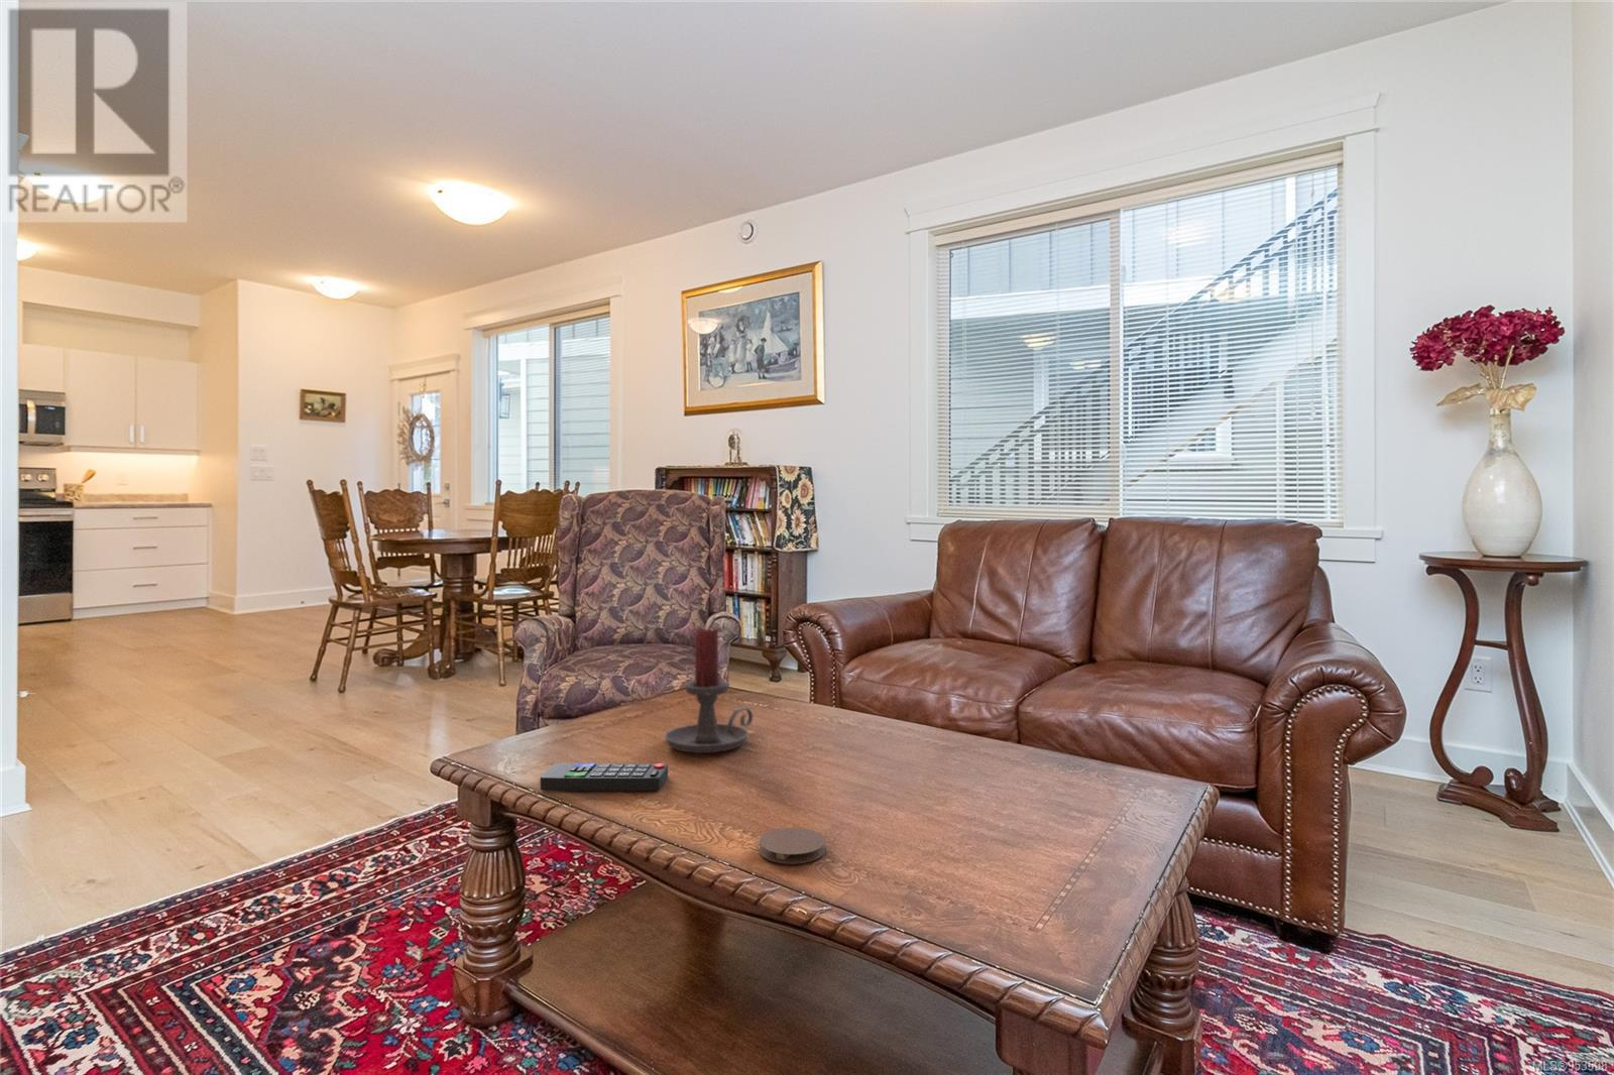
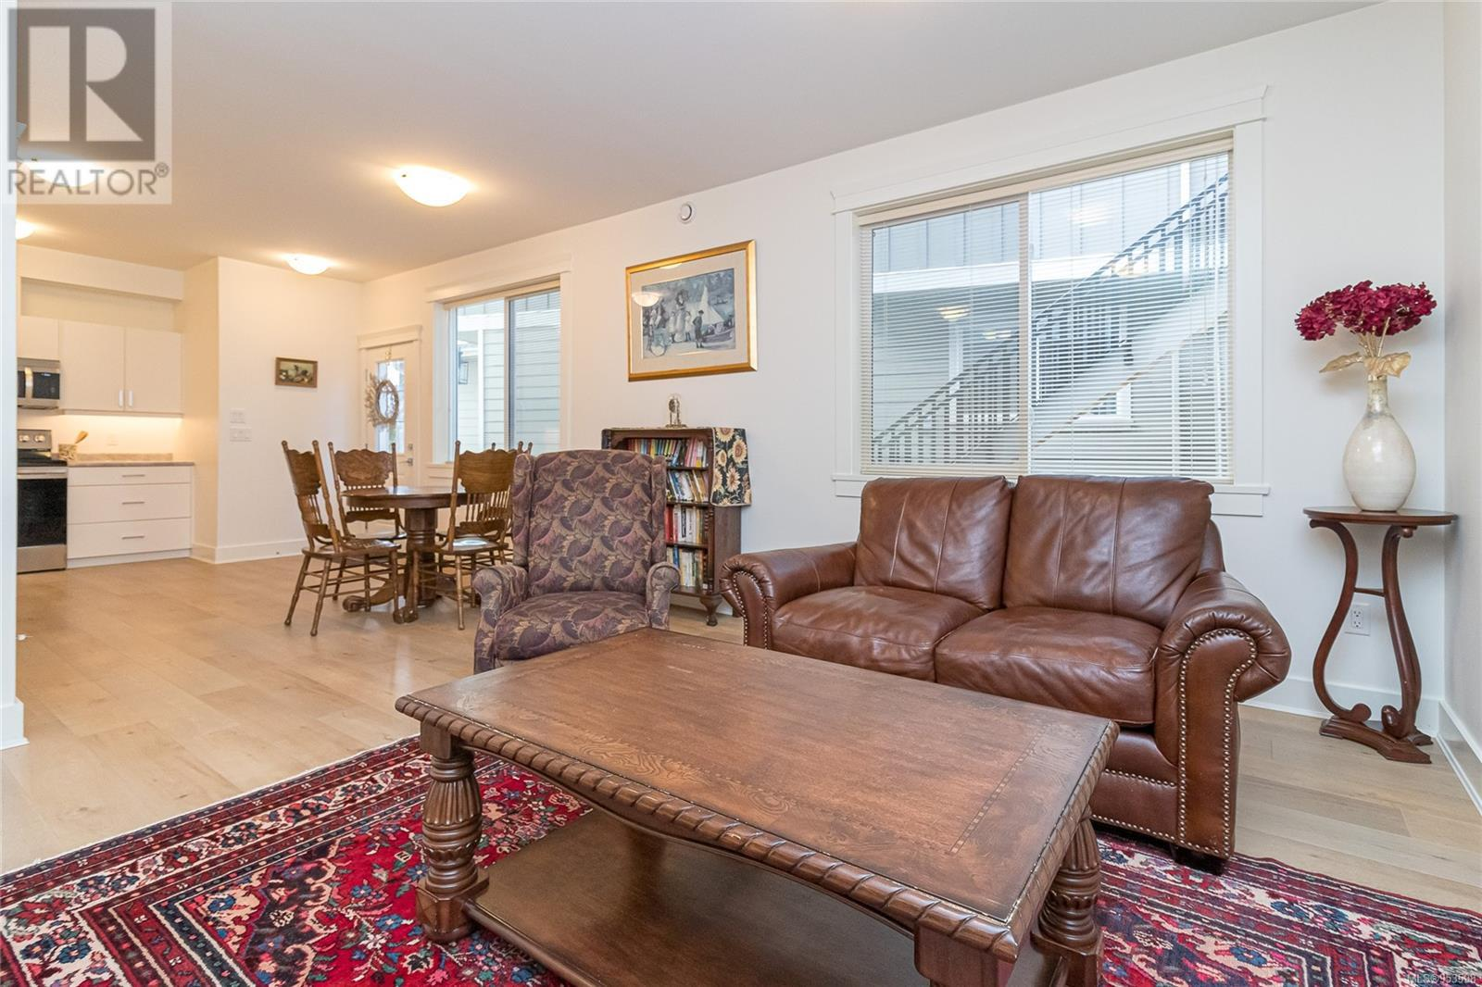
- remote control (605, 775)
- coaster (792, 845)
- candle holder (715, 684)
